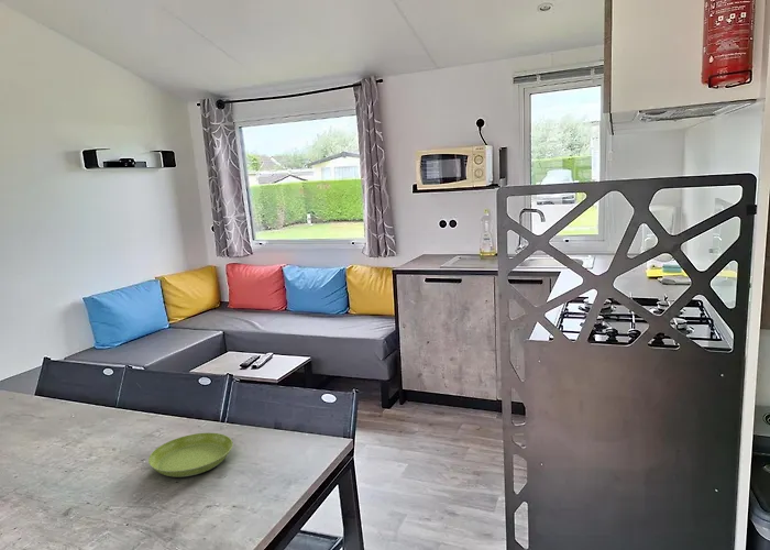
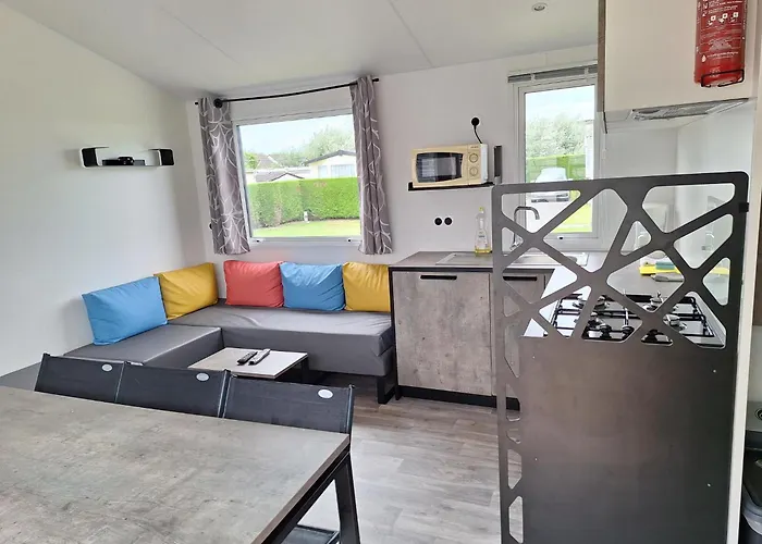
- saucer (191, 455)
